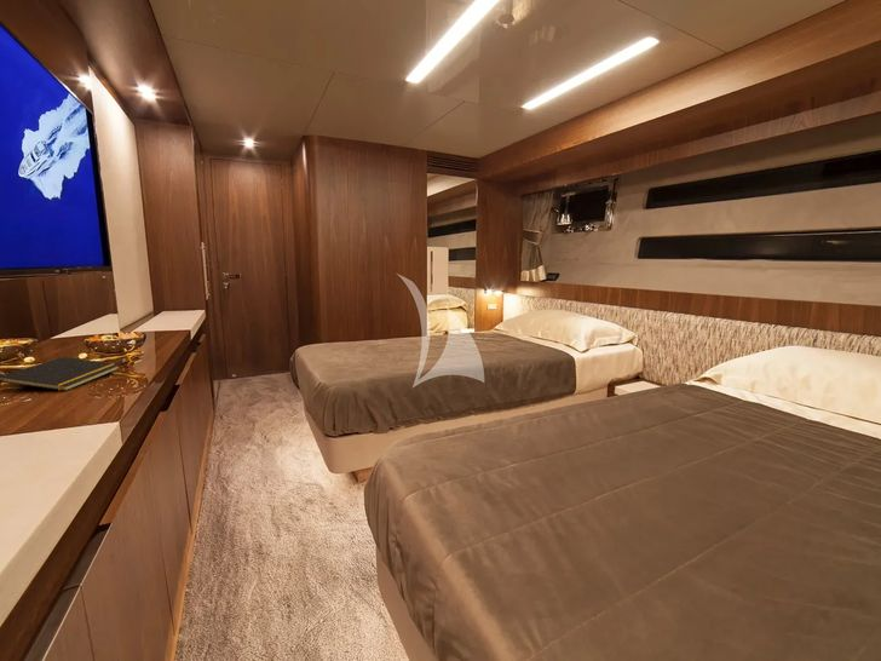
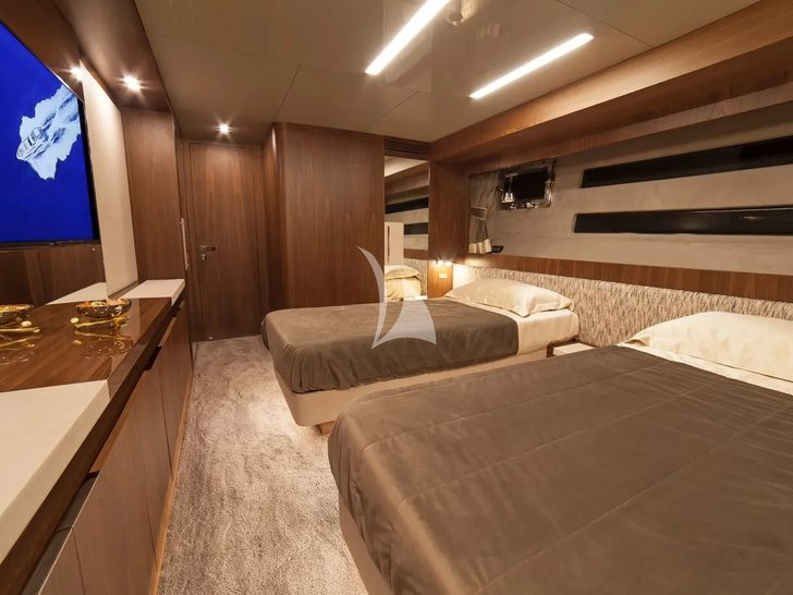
- notepad (64, 372)
